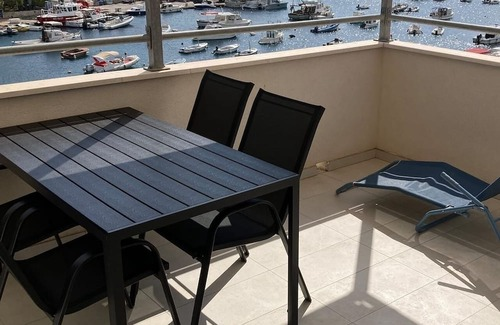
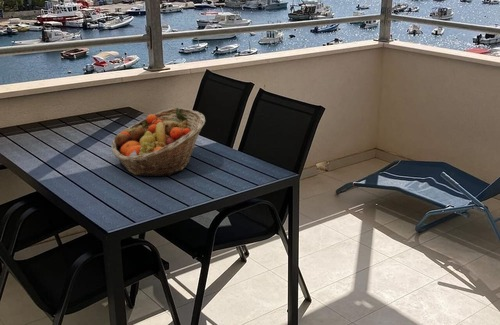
+ fruit basket (158, 140)
